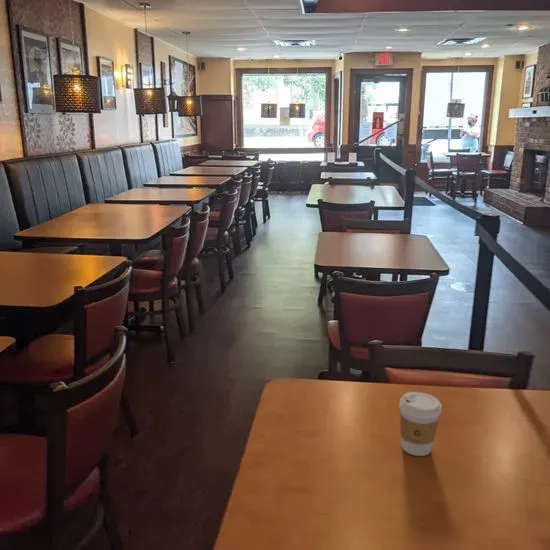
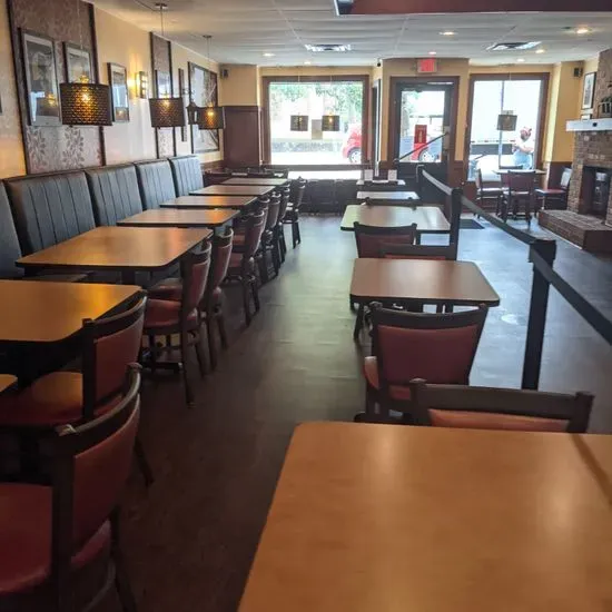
- coffee cup (418, 423)
